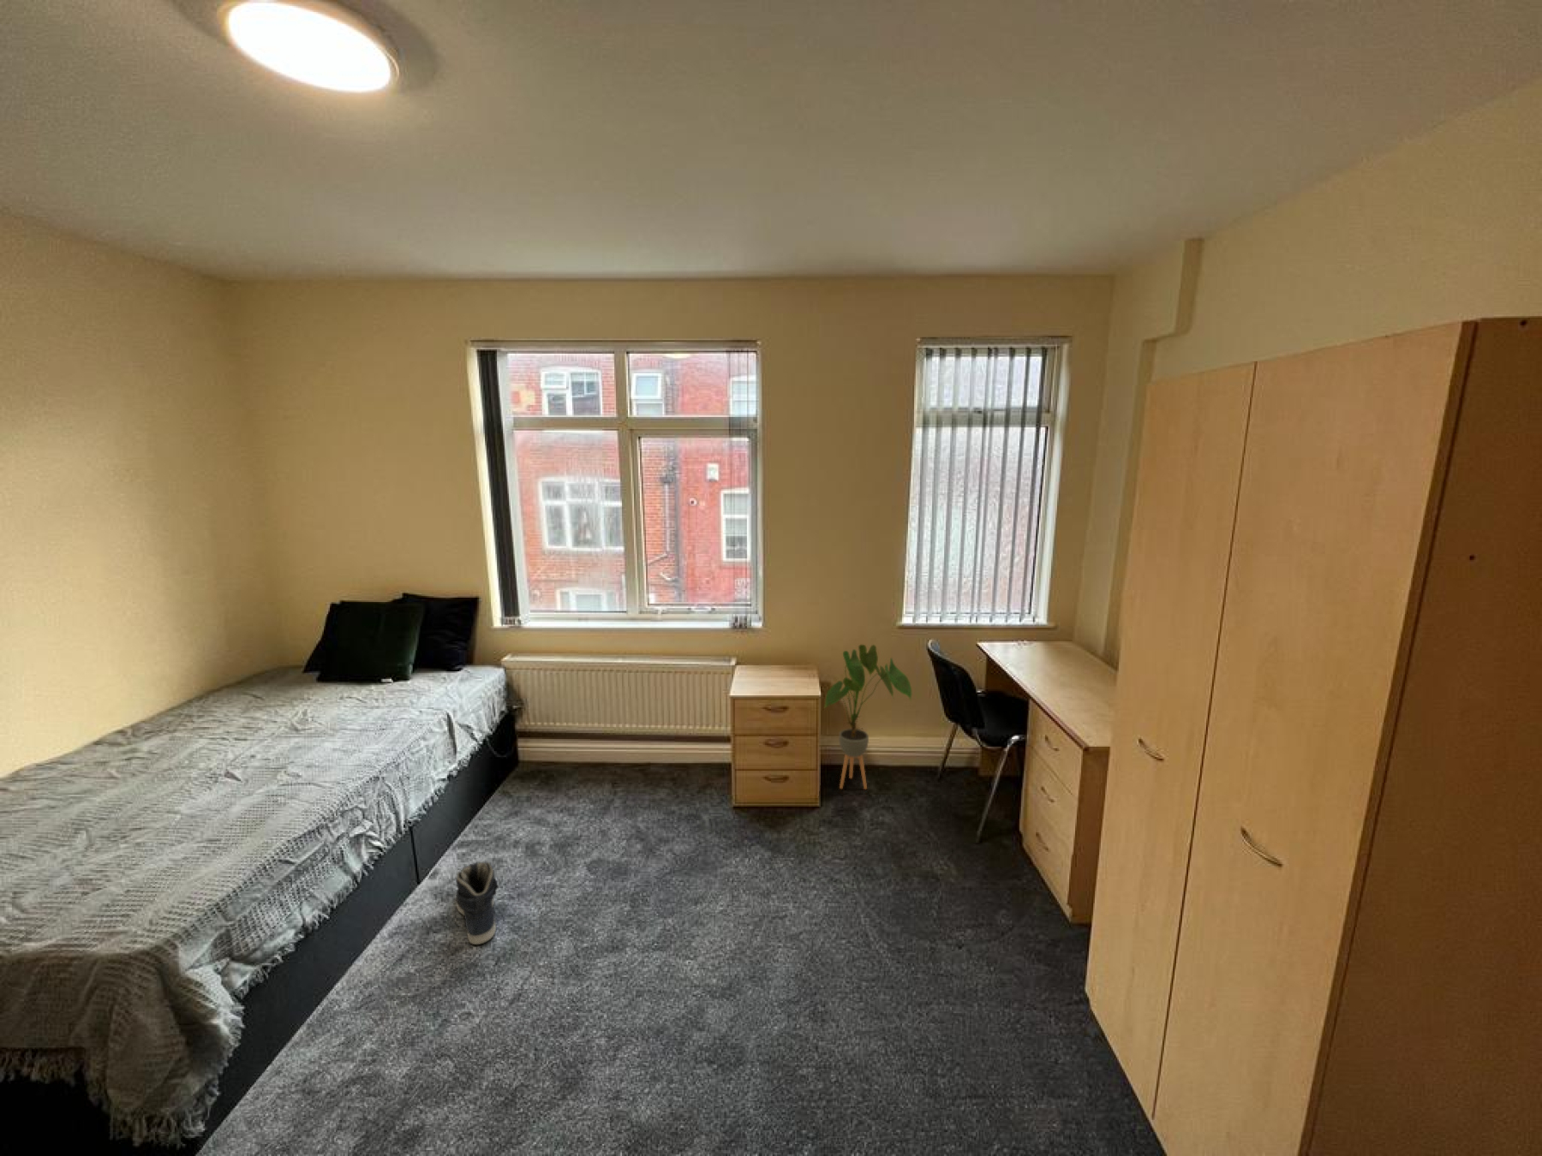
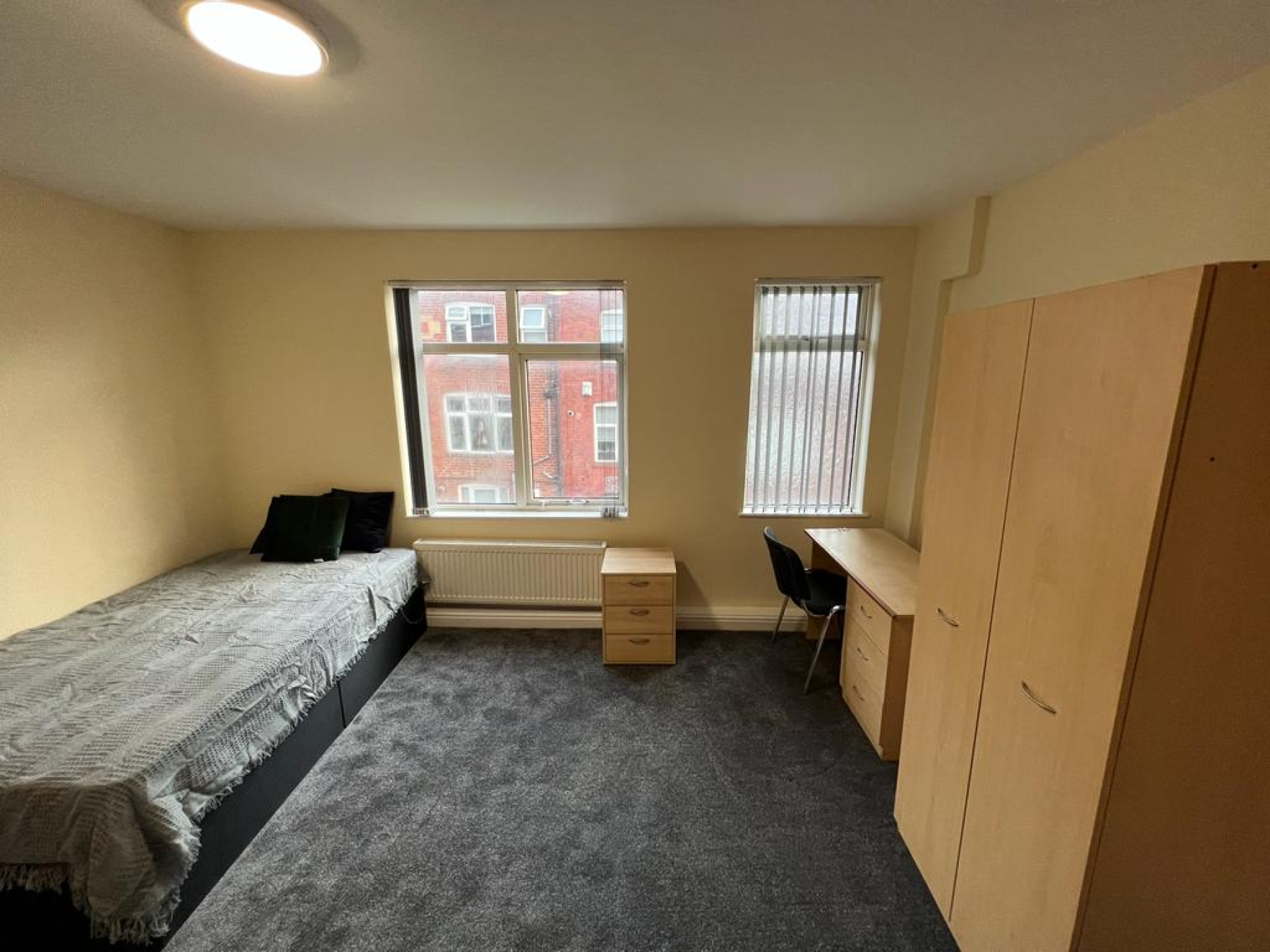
- sneaker (472, 885)
- house plant (858, 716)
